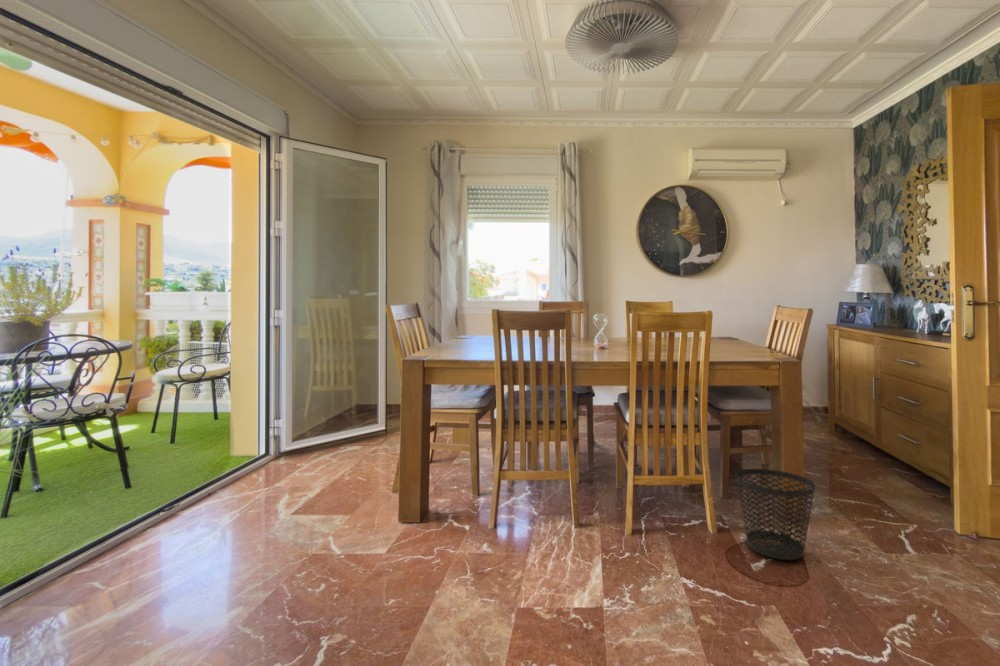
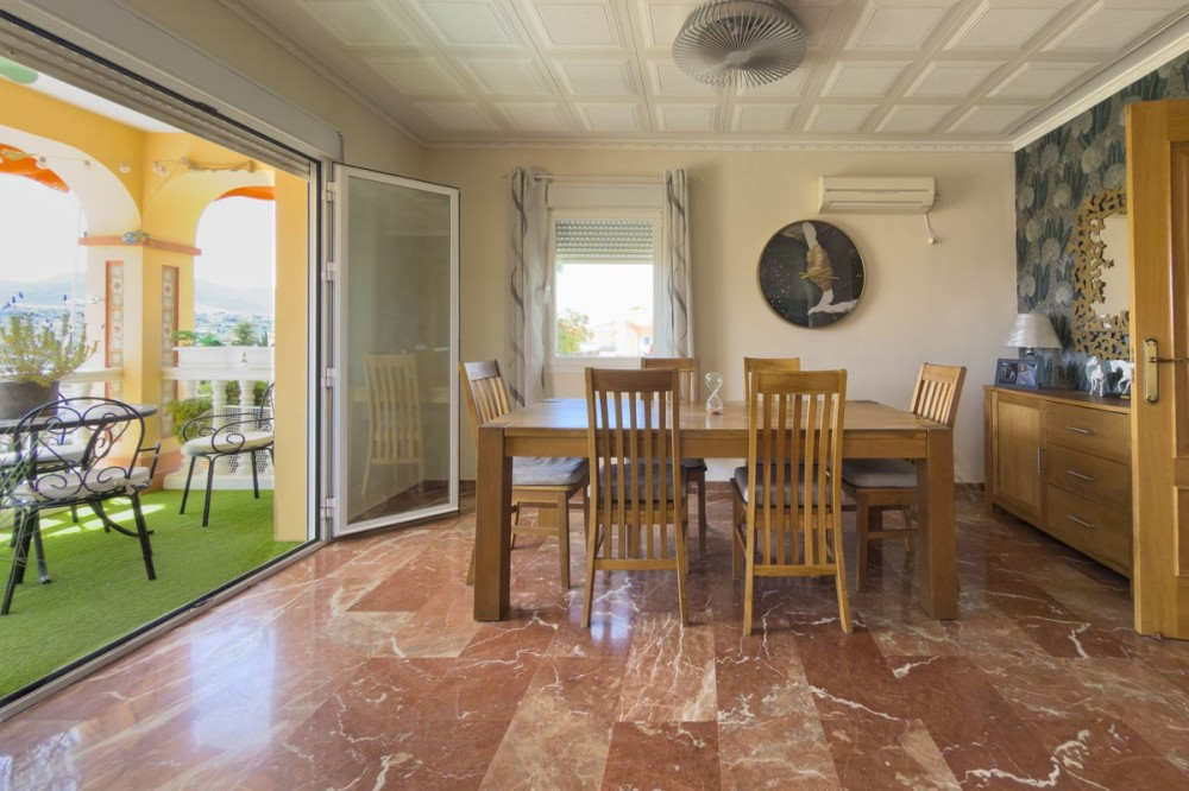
- wastebasket (773, 513)
